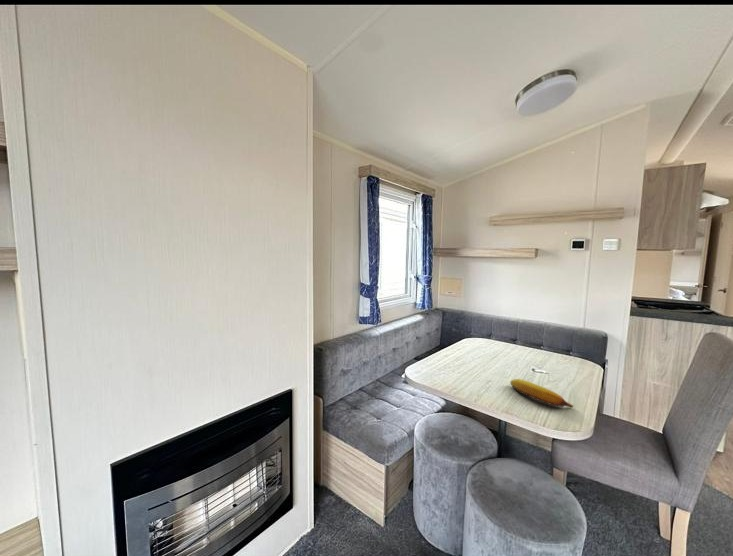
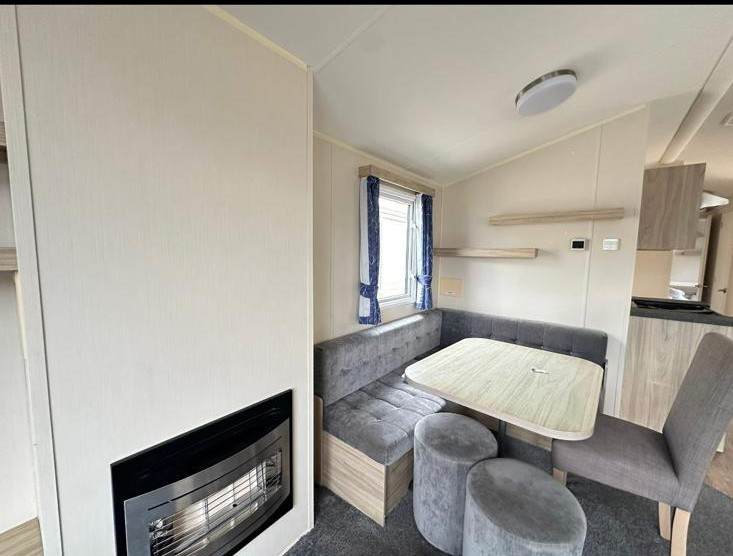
- fruit (539, 389)
